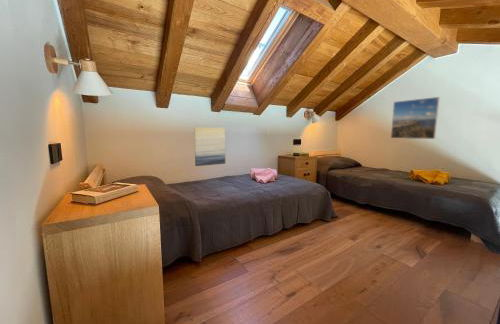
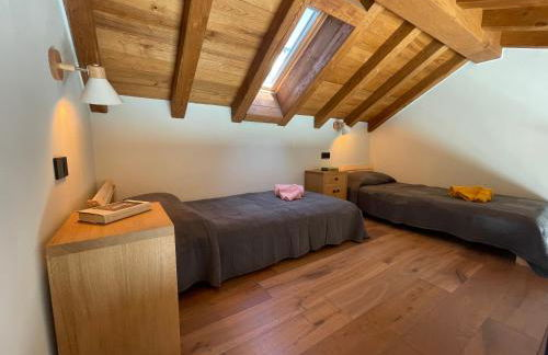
- wall art (210, 146)
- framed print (413, 119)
